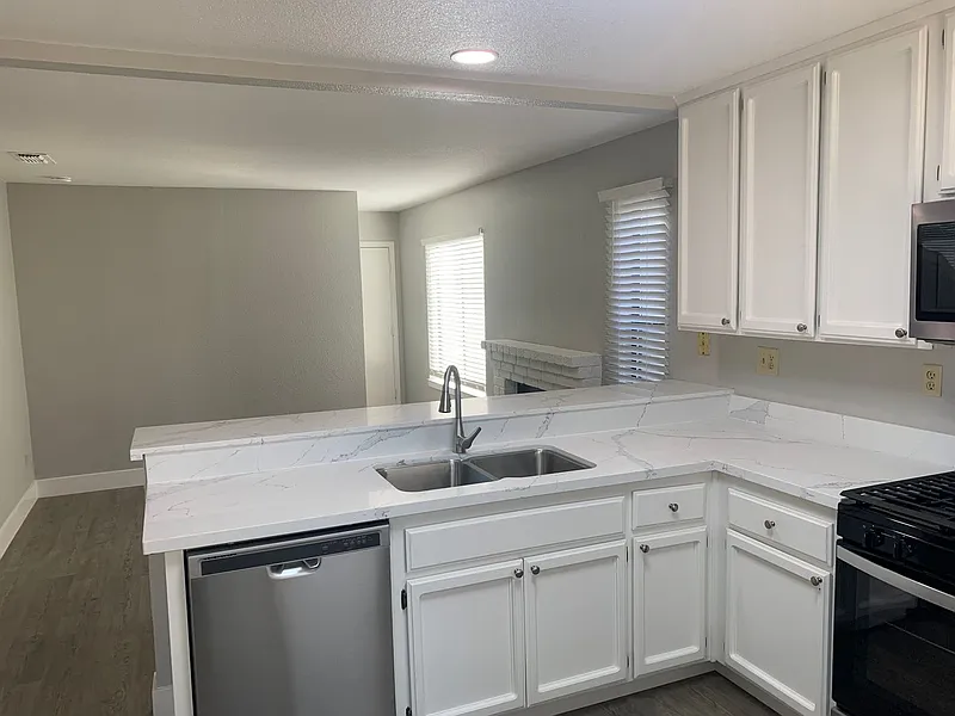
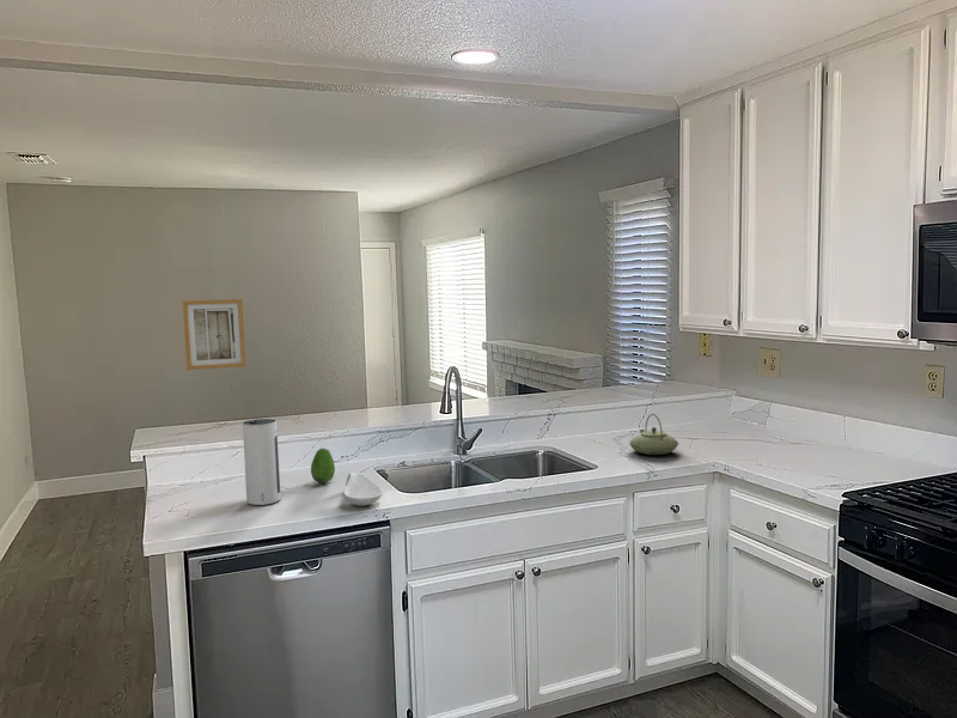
+ wall art (214, 334)
+ teapot (652, 432)
+ spoon rest (359, 487)
+ fruit (322, 464)
+ speaker (261, 460)
